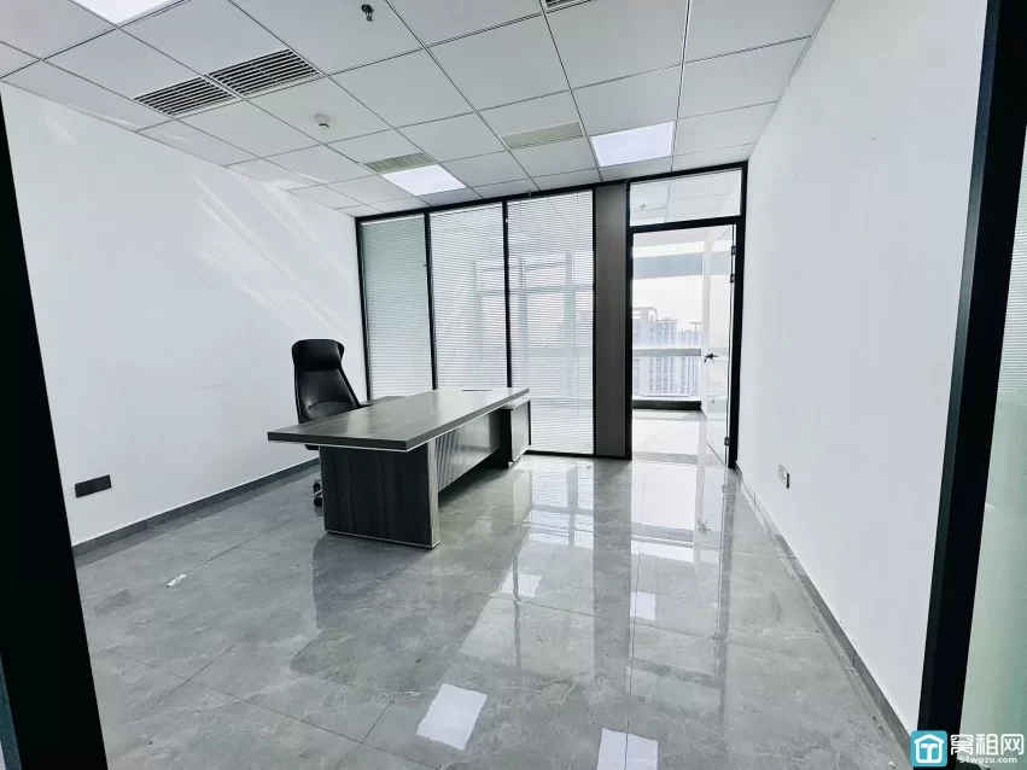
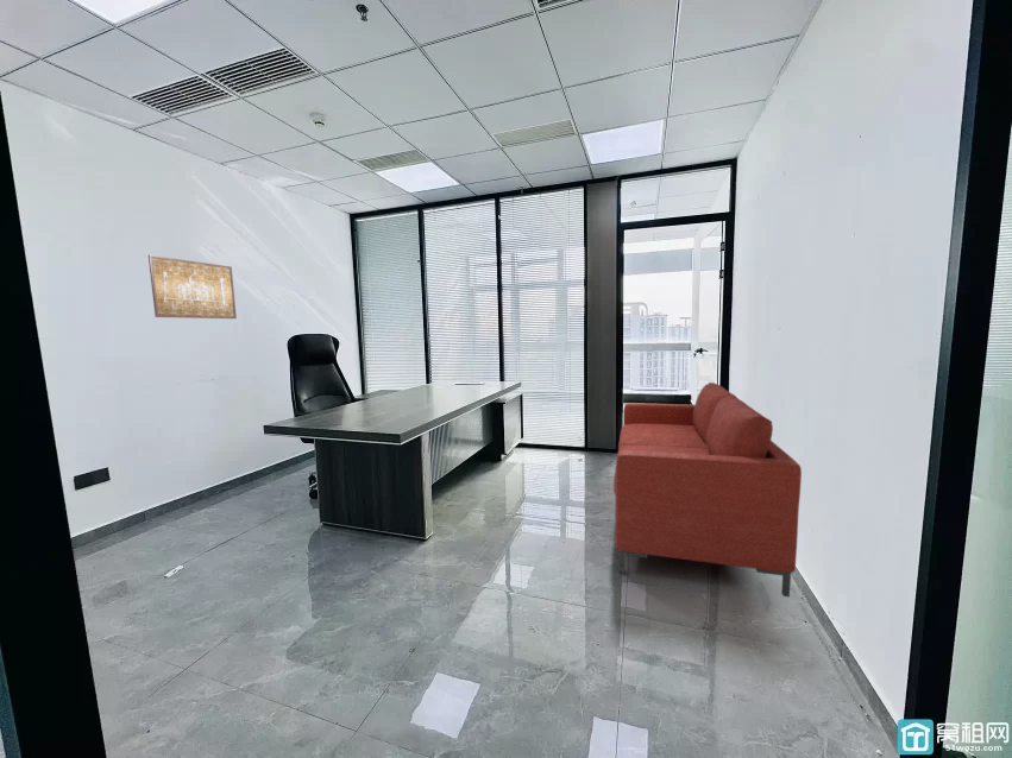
+ sofa (684, 457)
+ wall art (196, 290)
